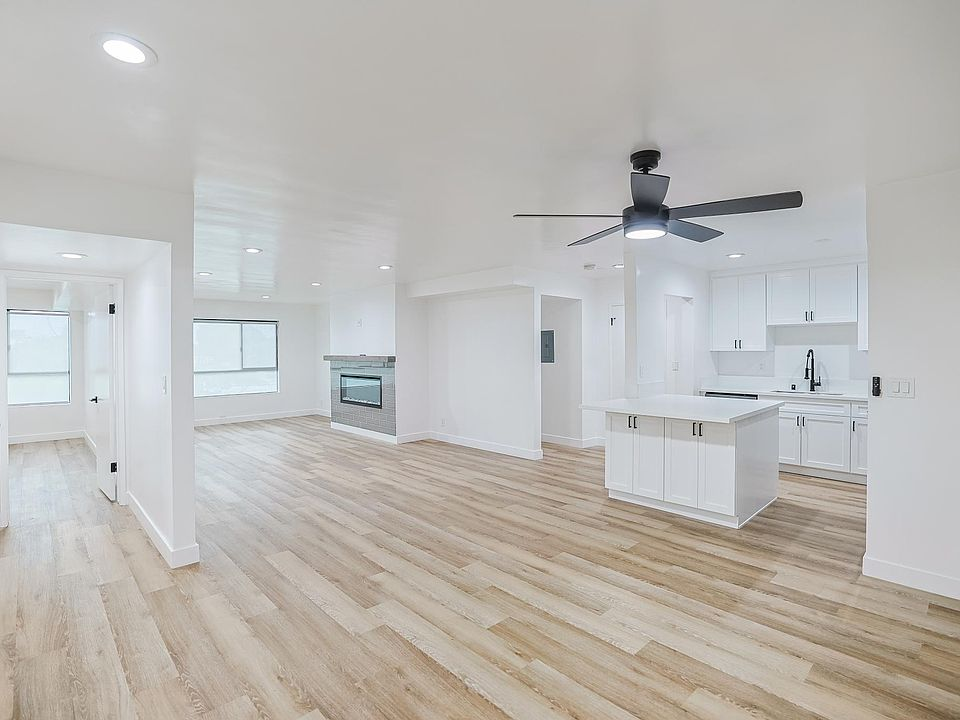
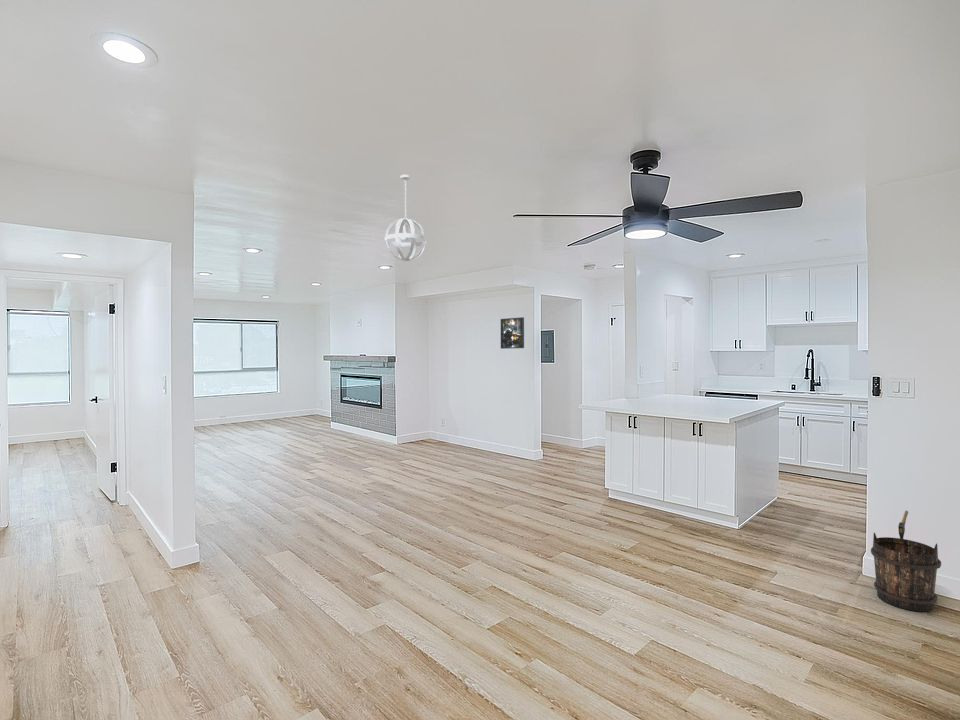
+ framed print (512, 333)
+ bucket (906, 558)
+ pendant light (405, 218)
